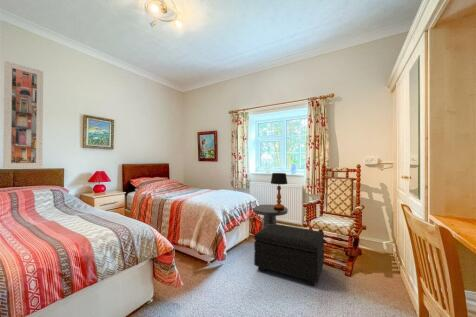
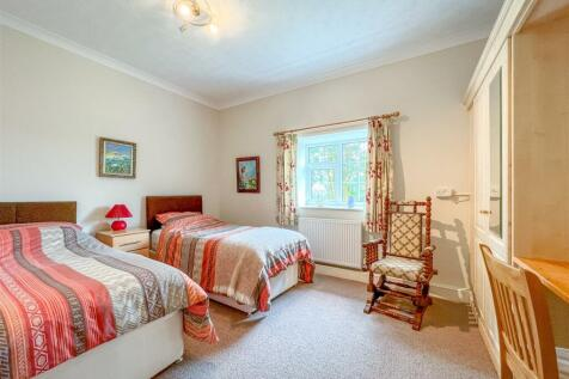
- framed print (24, 117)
- footstool (289, 250)
- table lamp (279, 190)
- side table (269, 223)
